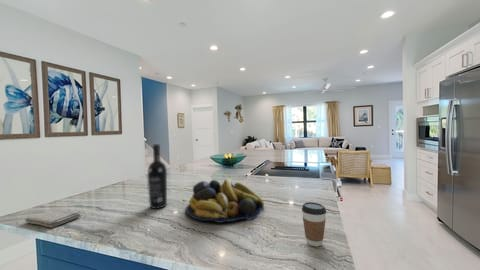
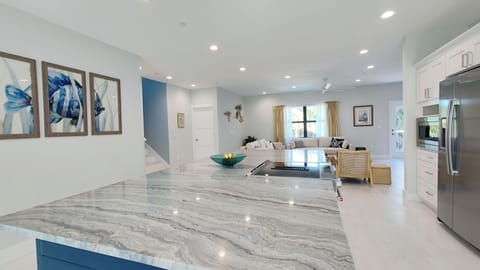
- wine bottle (157, 175)
- fruit bowl (224, 194)
- washcloth (54, 216)
- coffee cup (314, 223)
